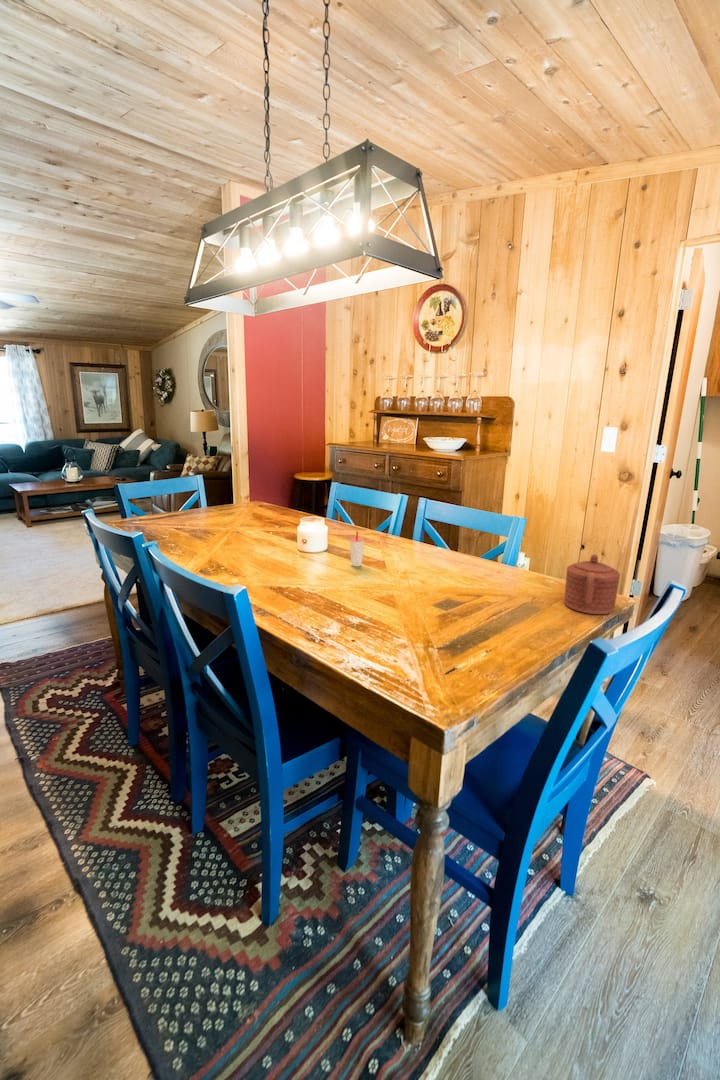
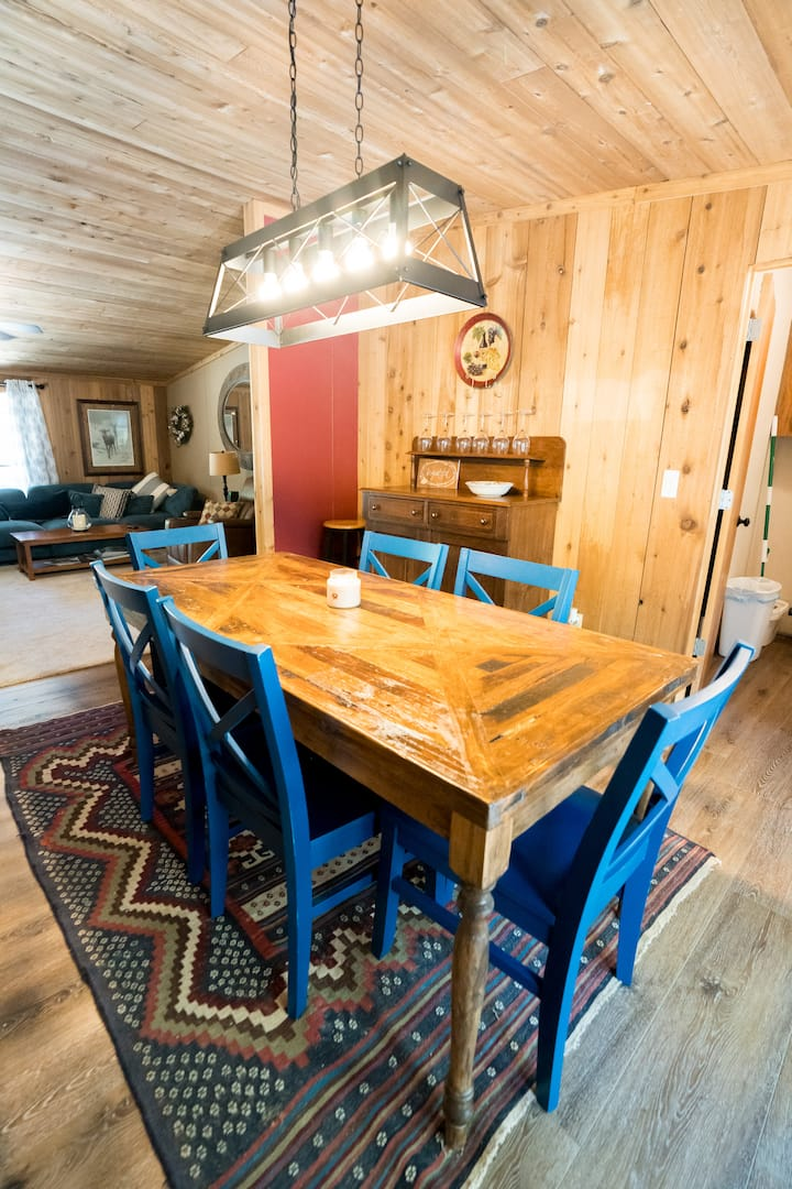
- cup (356, 548)
- teapot (591, 580)
